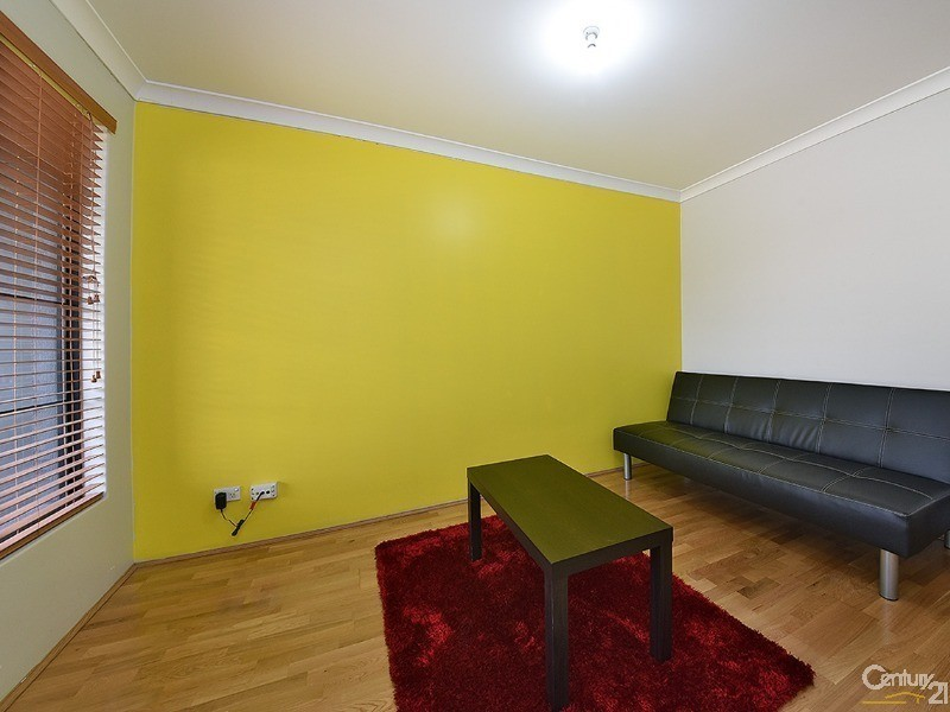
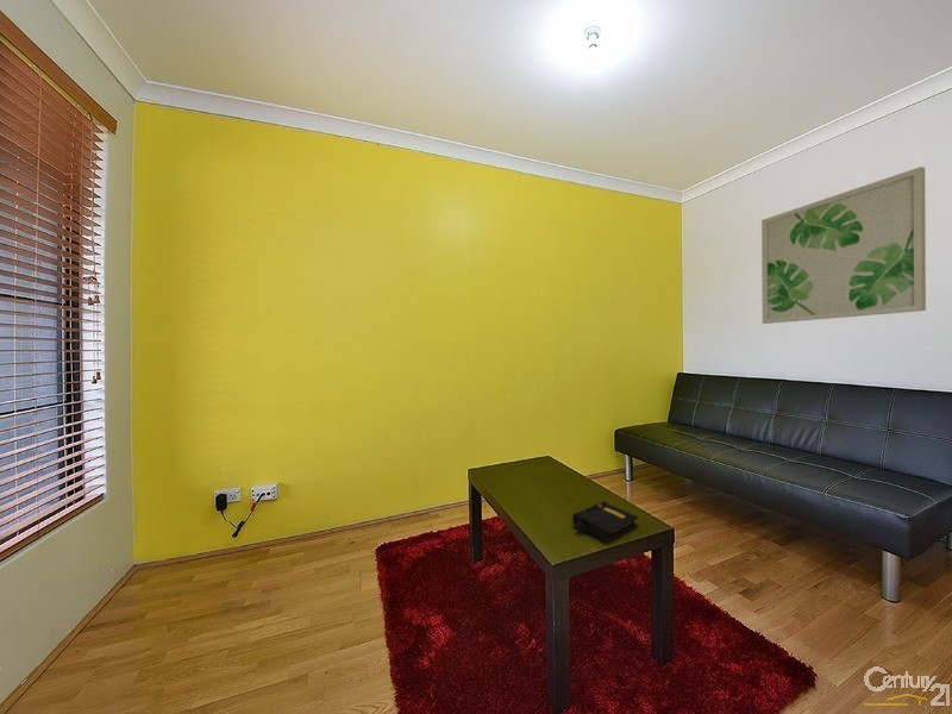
+ wall art (831, 257)
+ book (601, 519)
